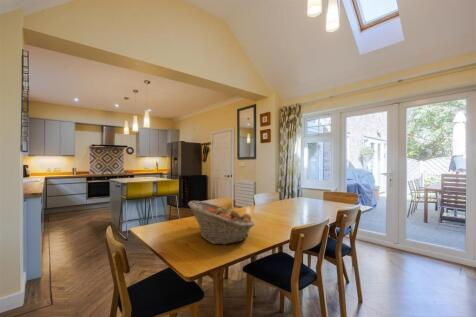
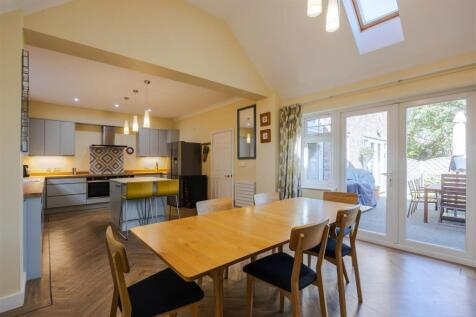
- fruit basket (220, 218)
